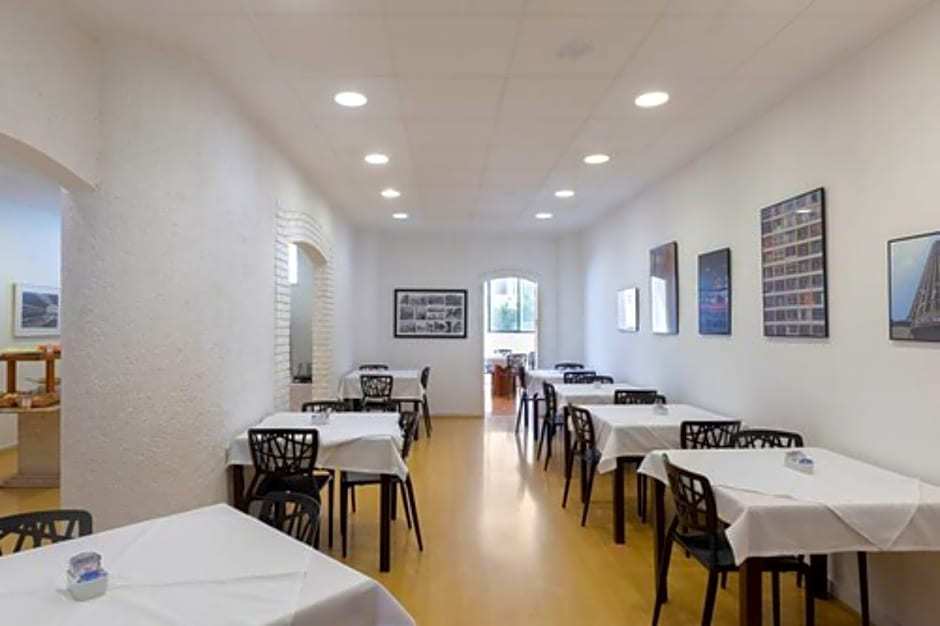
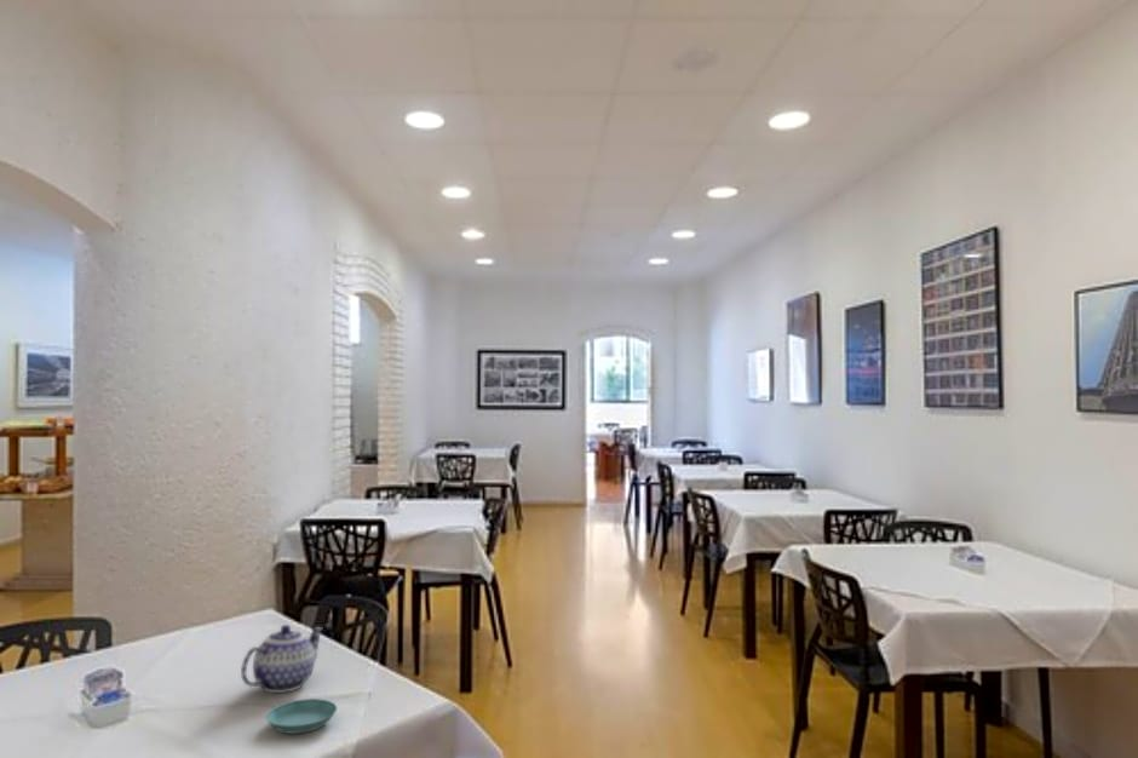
+ saucer (301, 717)
+ teapot (283, 655)
